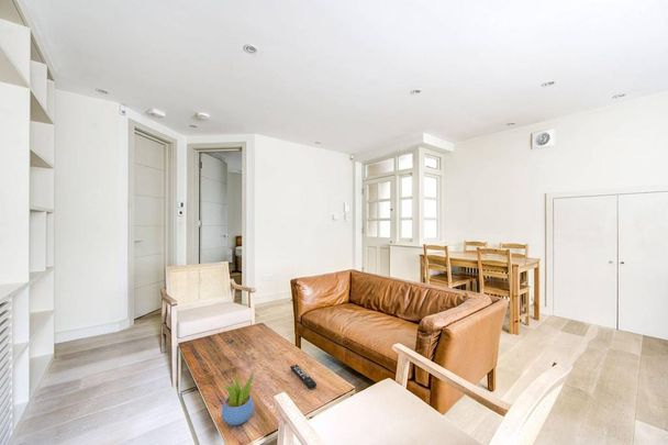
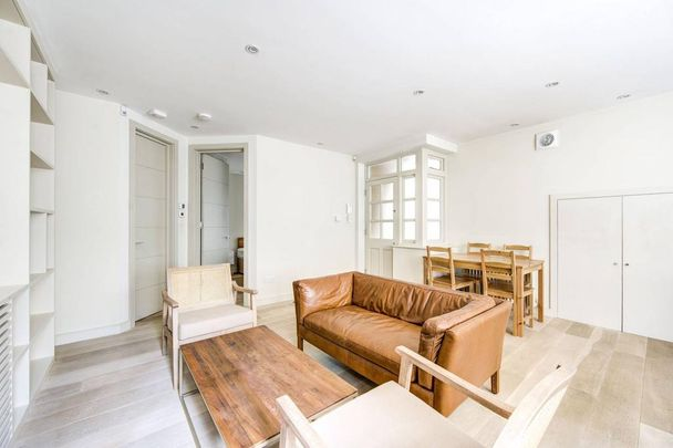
- succulent plant (237, 396)
- remote control (302, 375)
